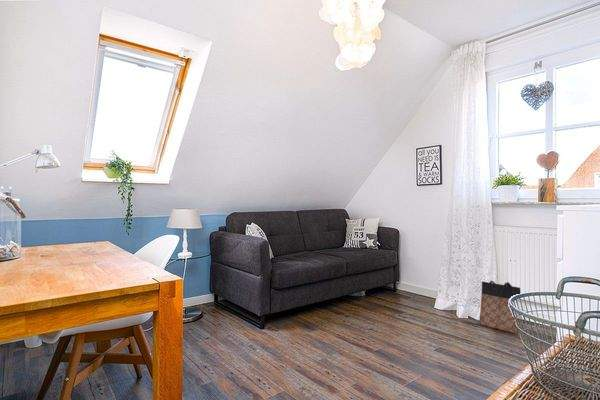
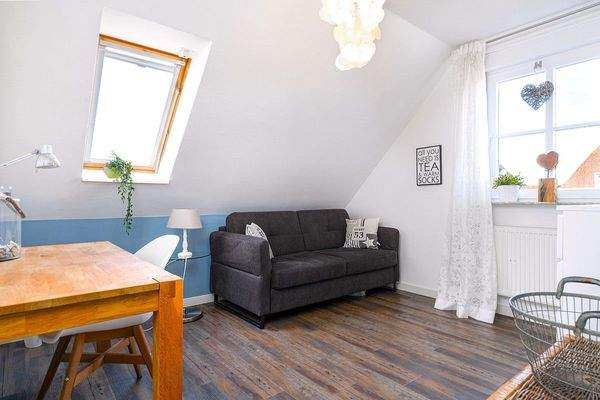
- bag (500, 304)
